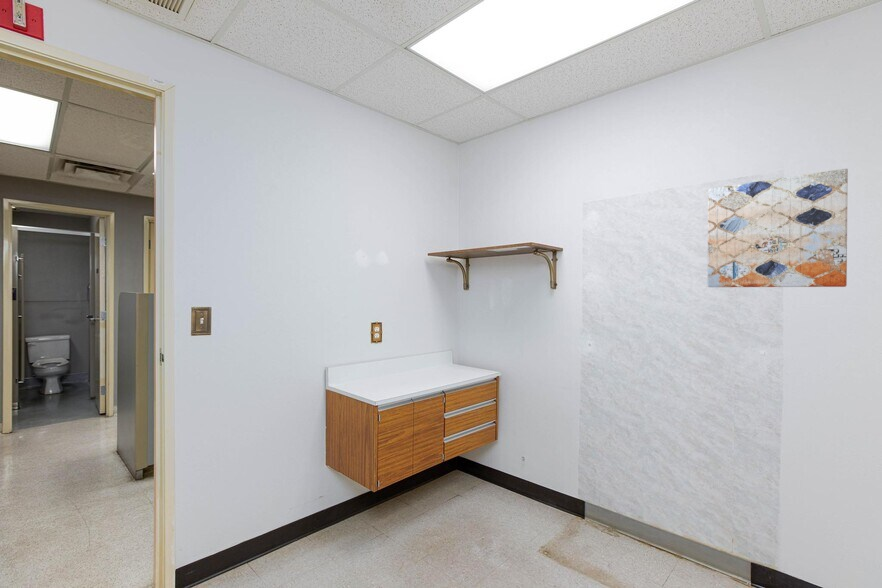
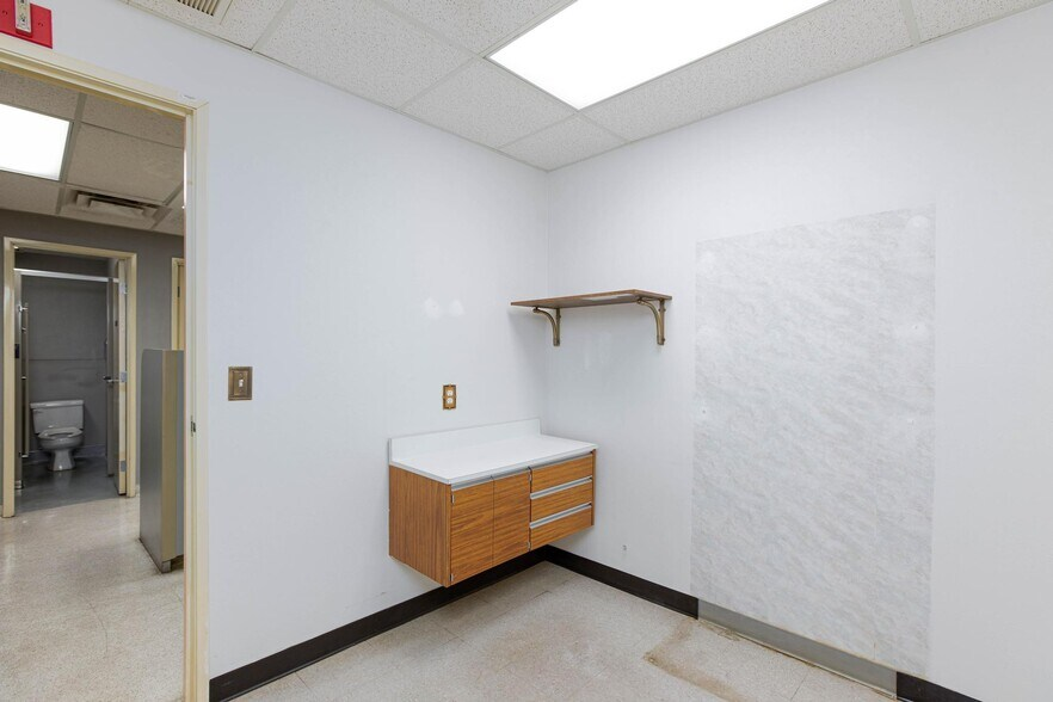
- wall art (771, 233)
